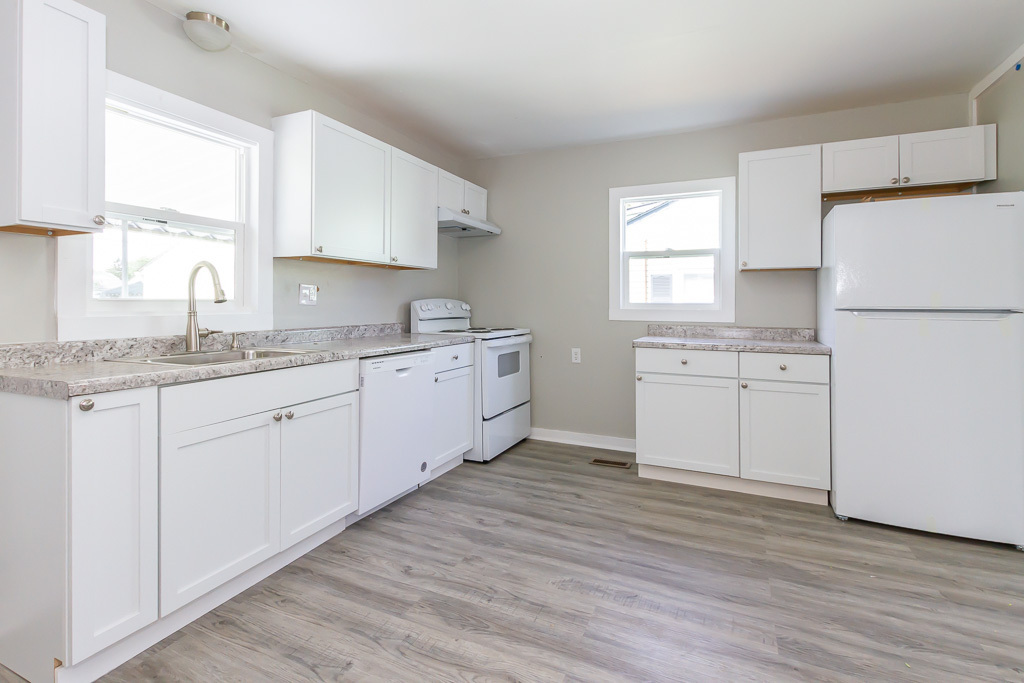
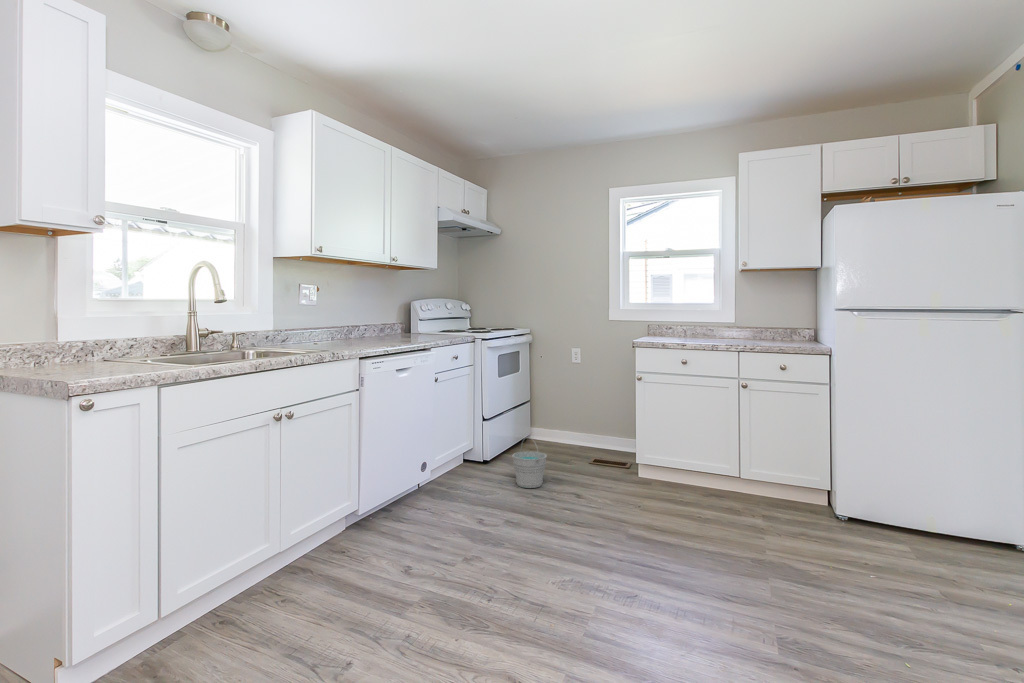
+ bucket (529, 460)
